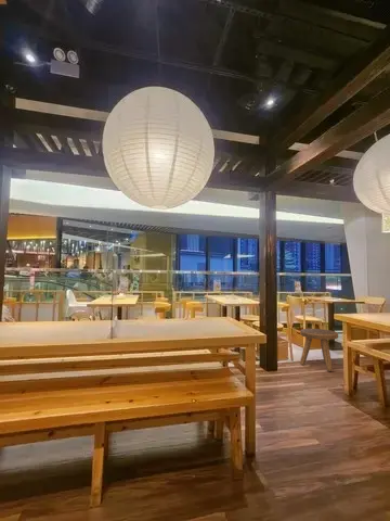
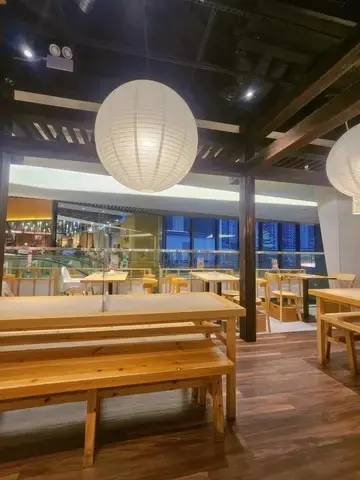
- stool (322, 348)
